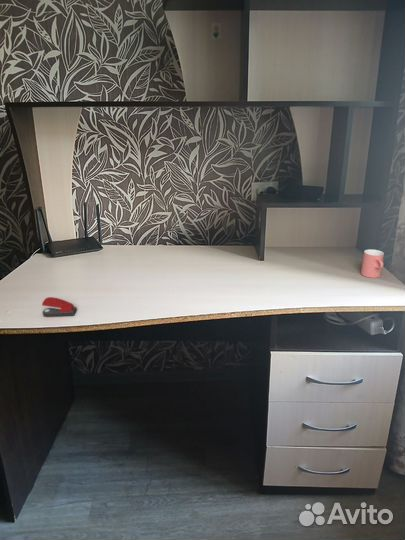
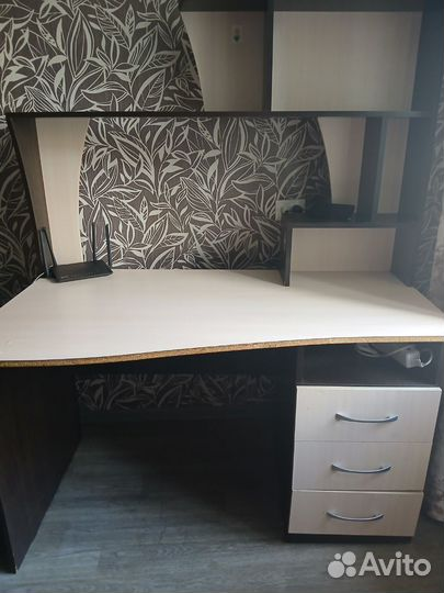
- stapler (58, 306)
- cup (374, 265)
